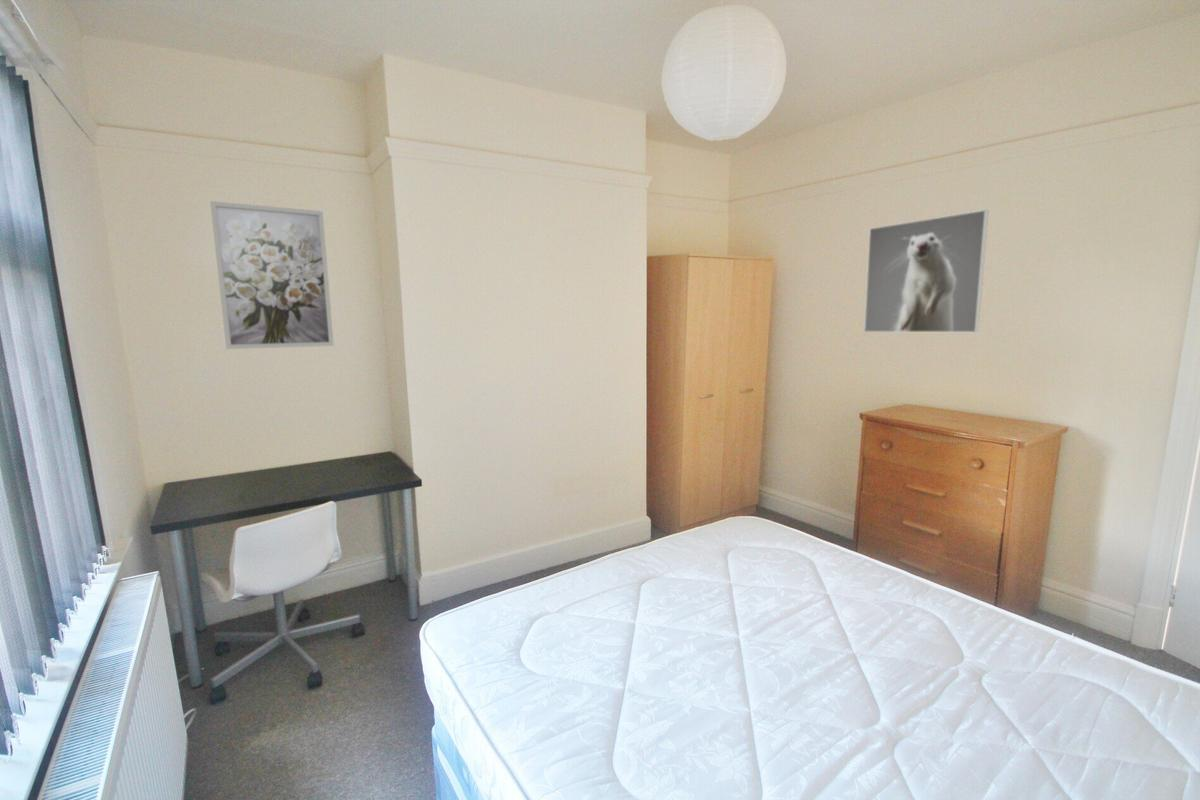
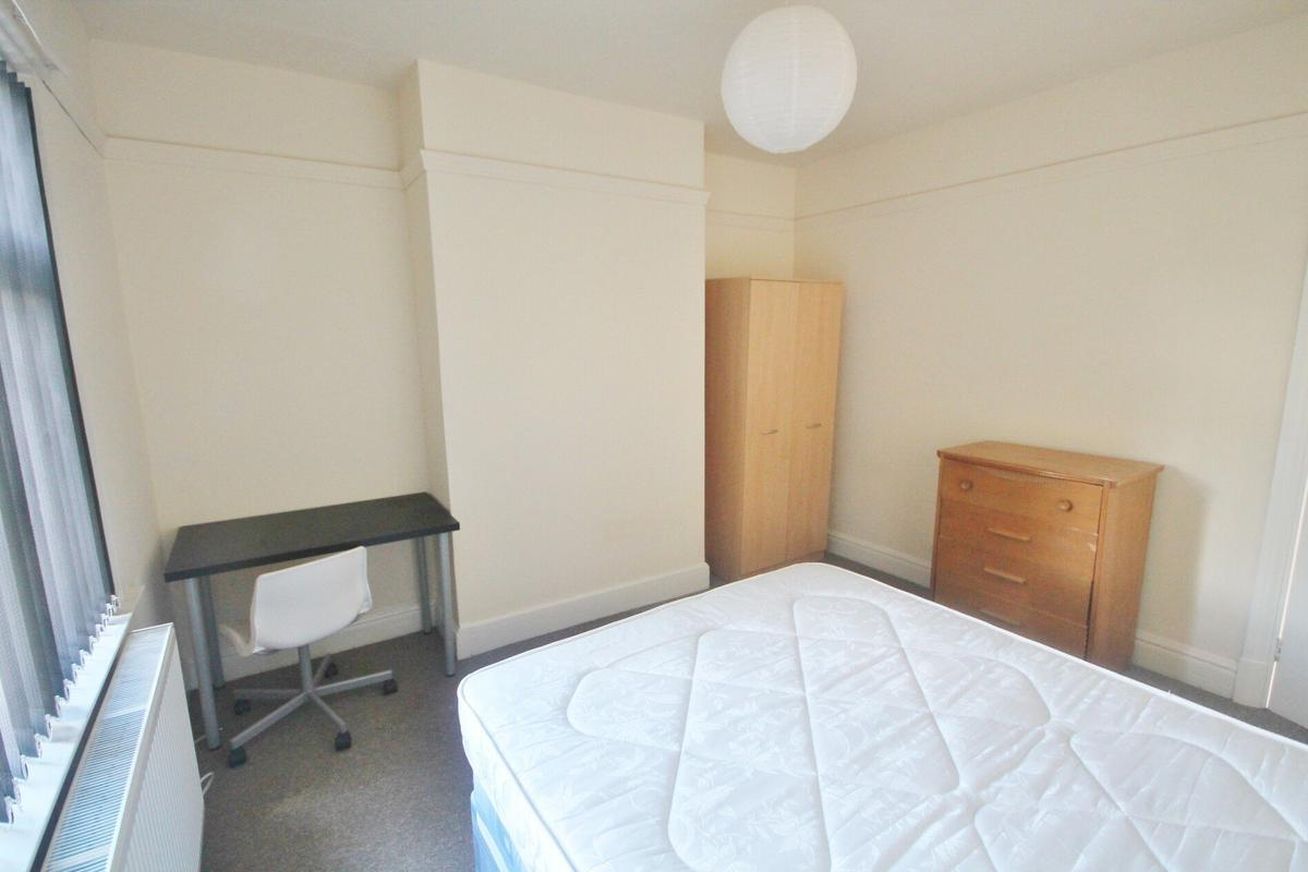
- wall art (275, 278)
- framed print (920, 276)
